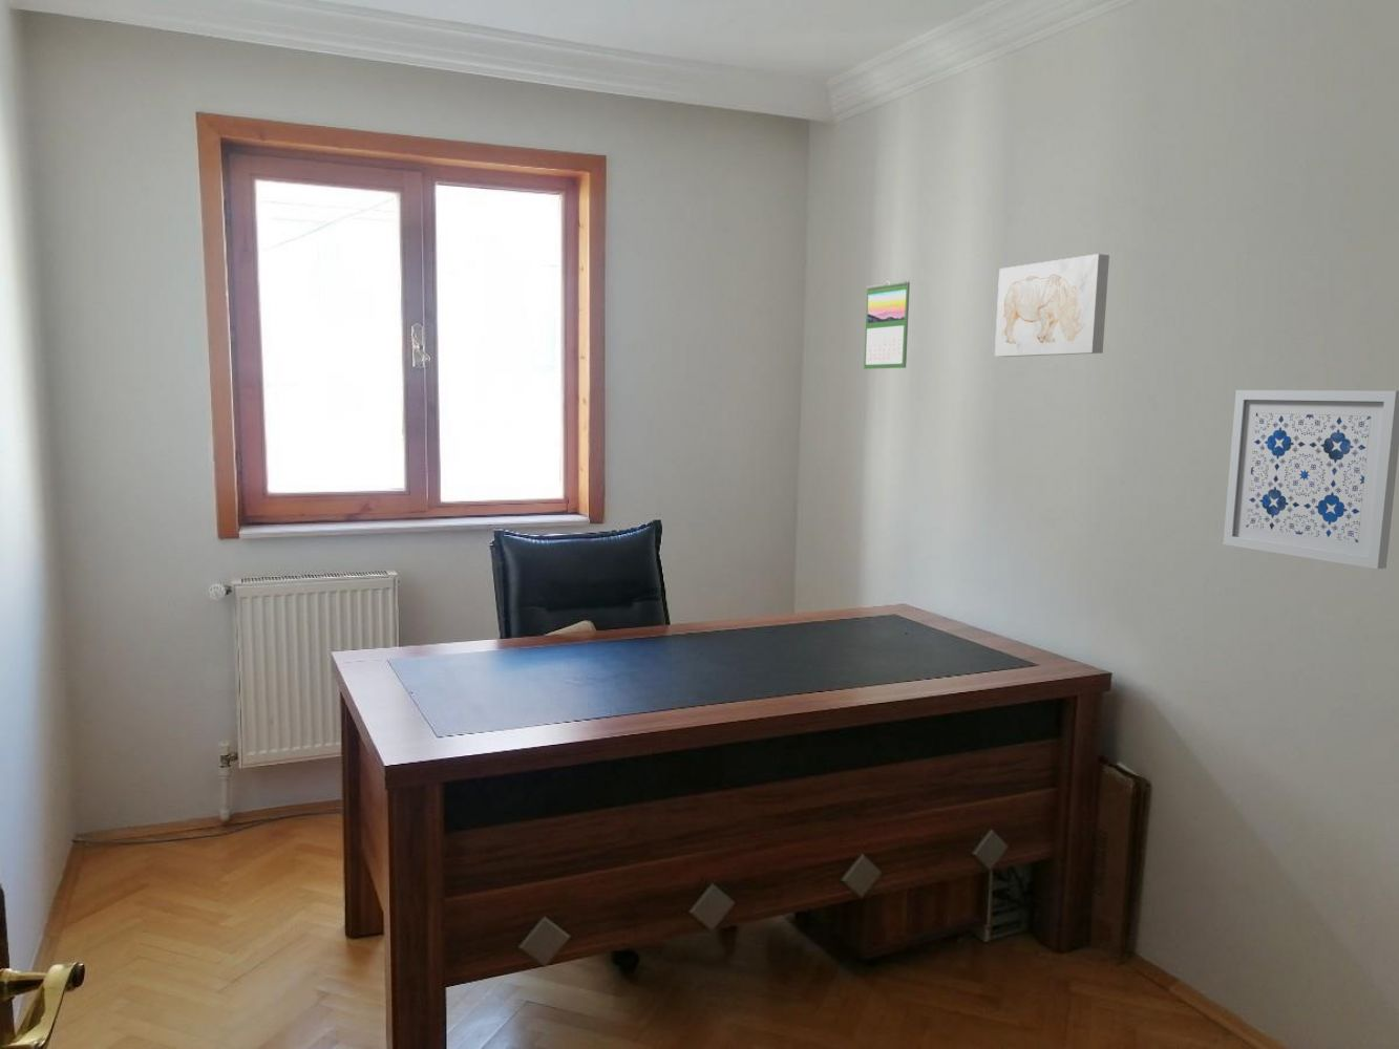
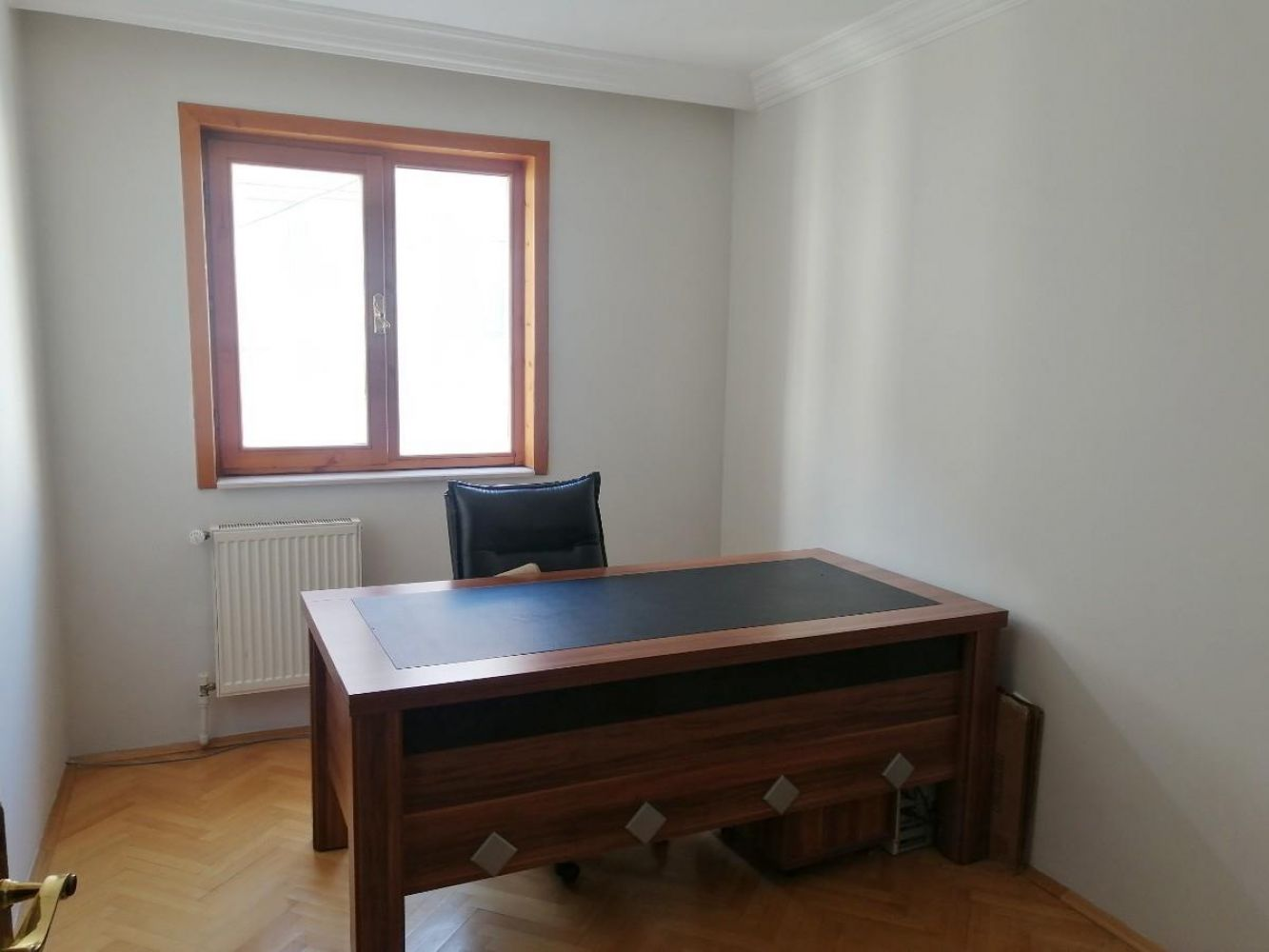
- wall art (1305, 473)
- calendar (885, 324)
- wall art (1048, 309)
